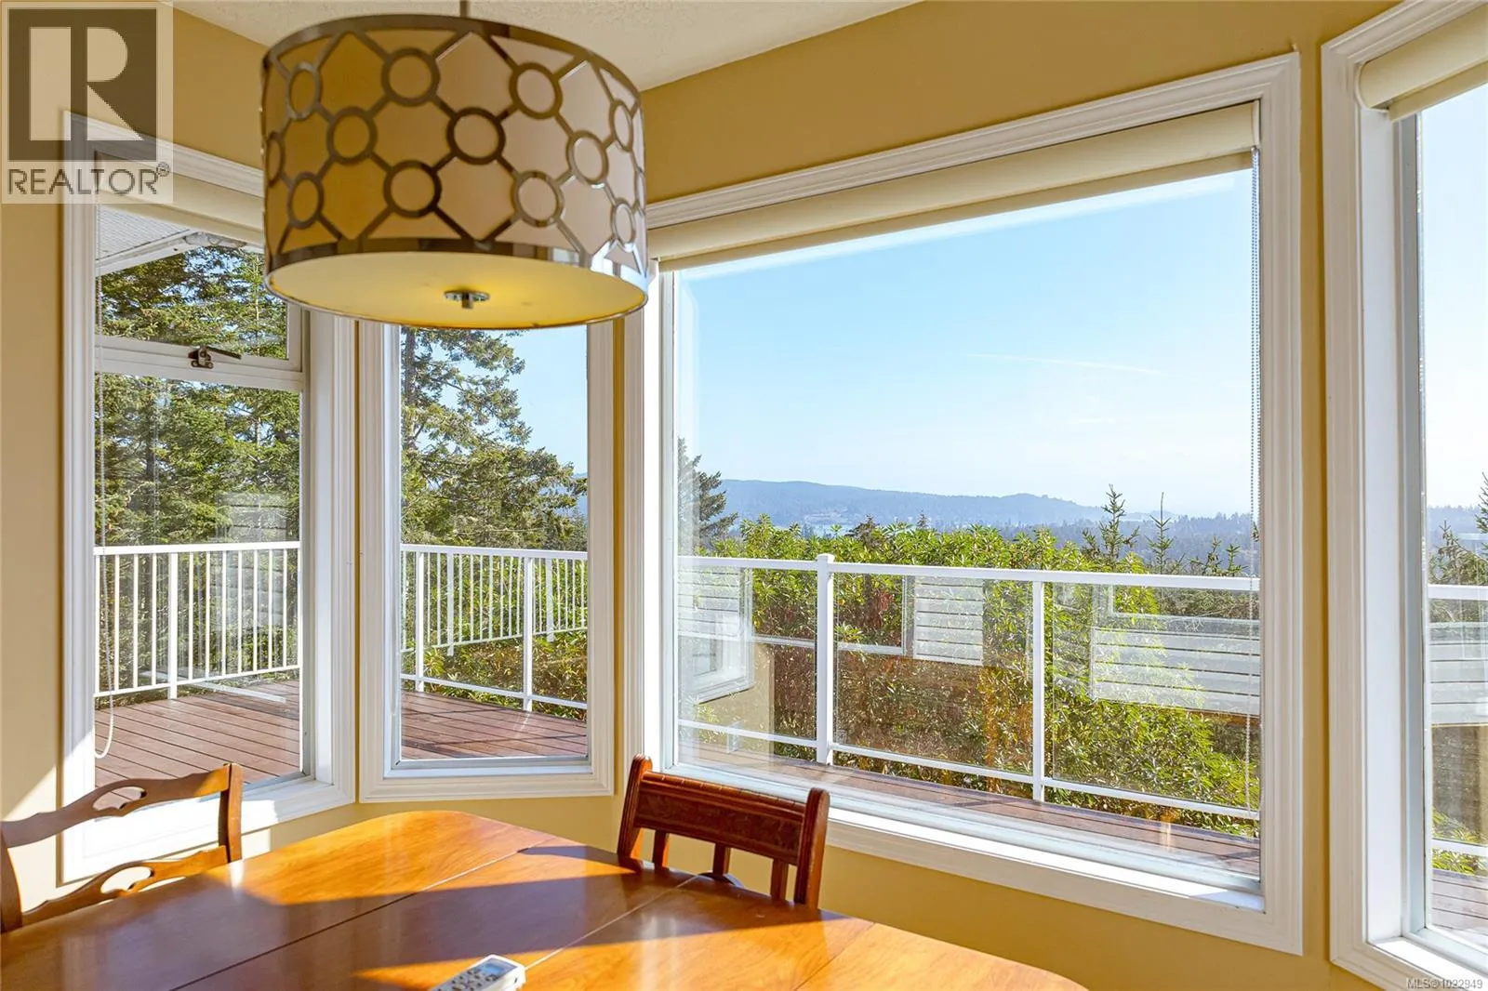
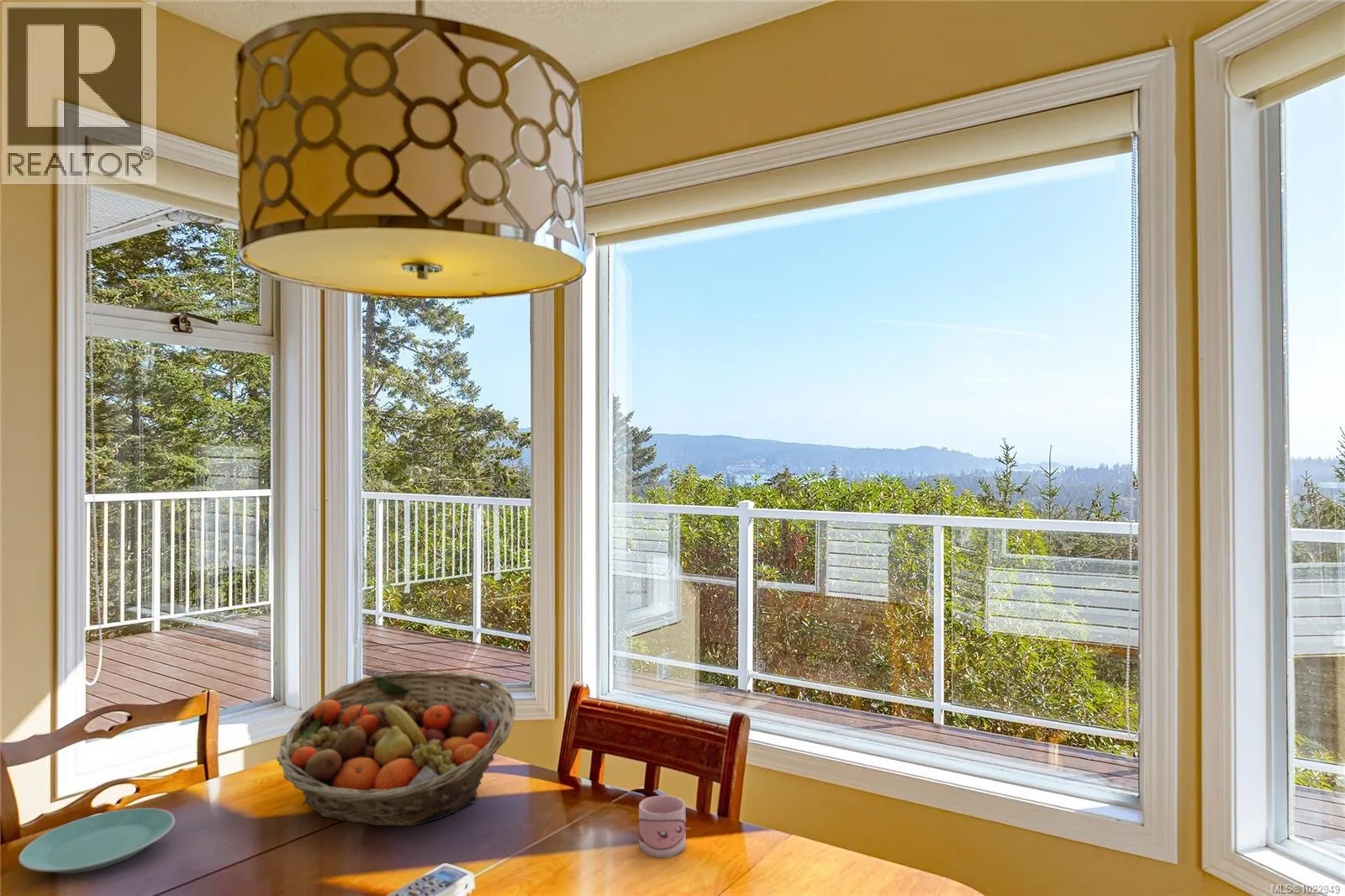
+ fruit basket (400, 743)
+ mug (662, 822)
+ plate (100, 843)
